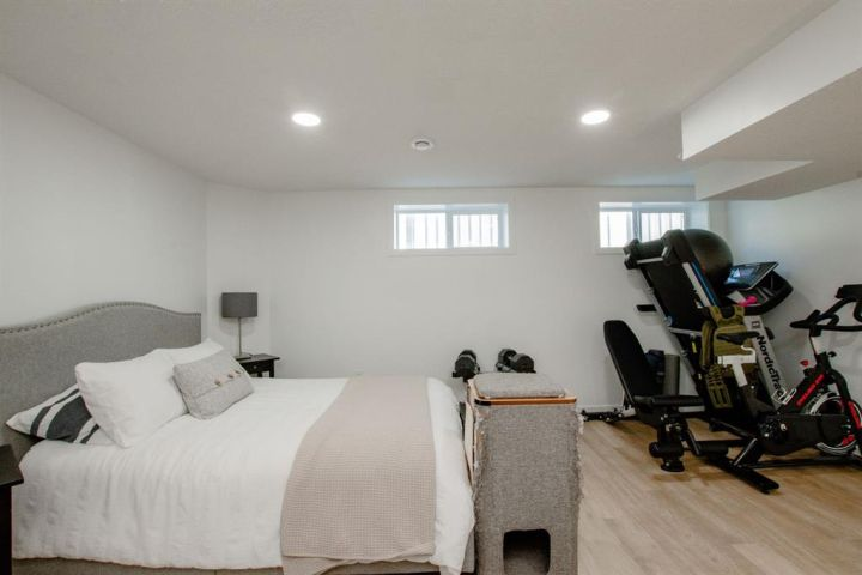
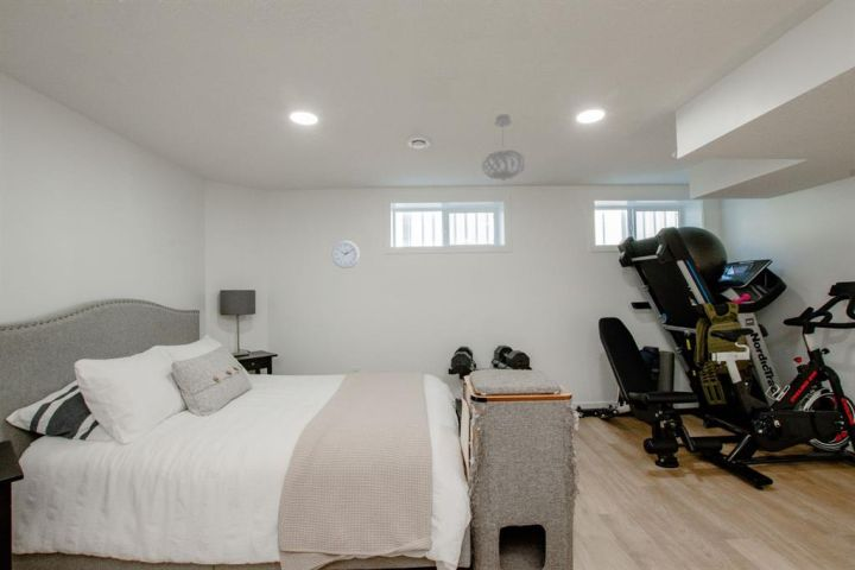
+ pendant light (502, 147)
+ wall clock (346, 254)
